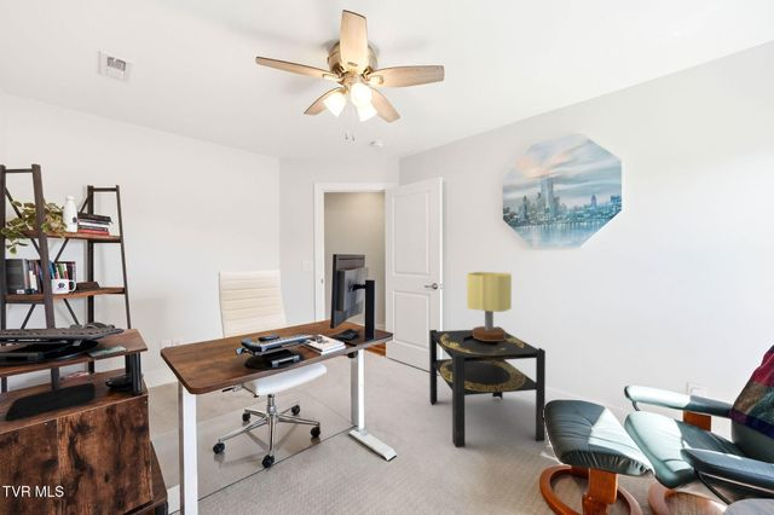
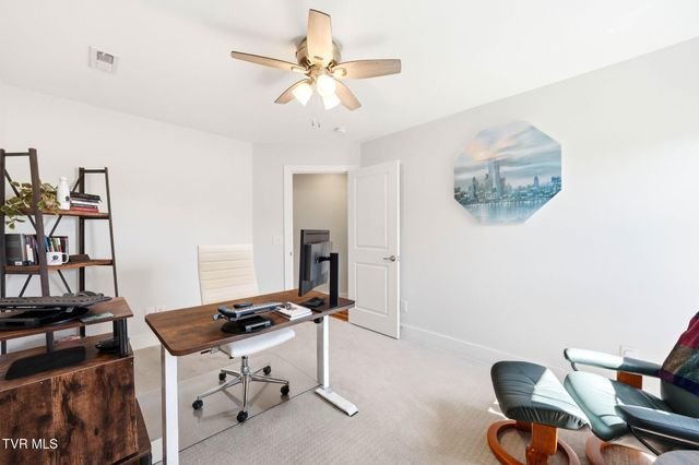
- side table (480, 378)
- table lamp (489, 303)
